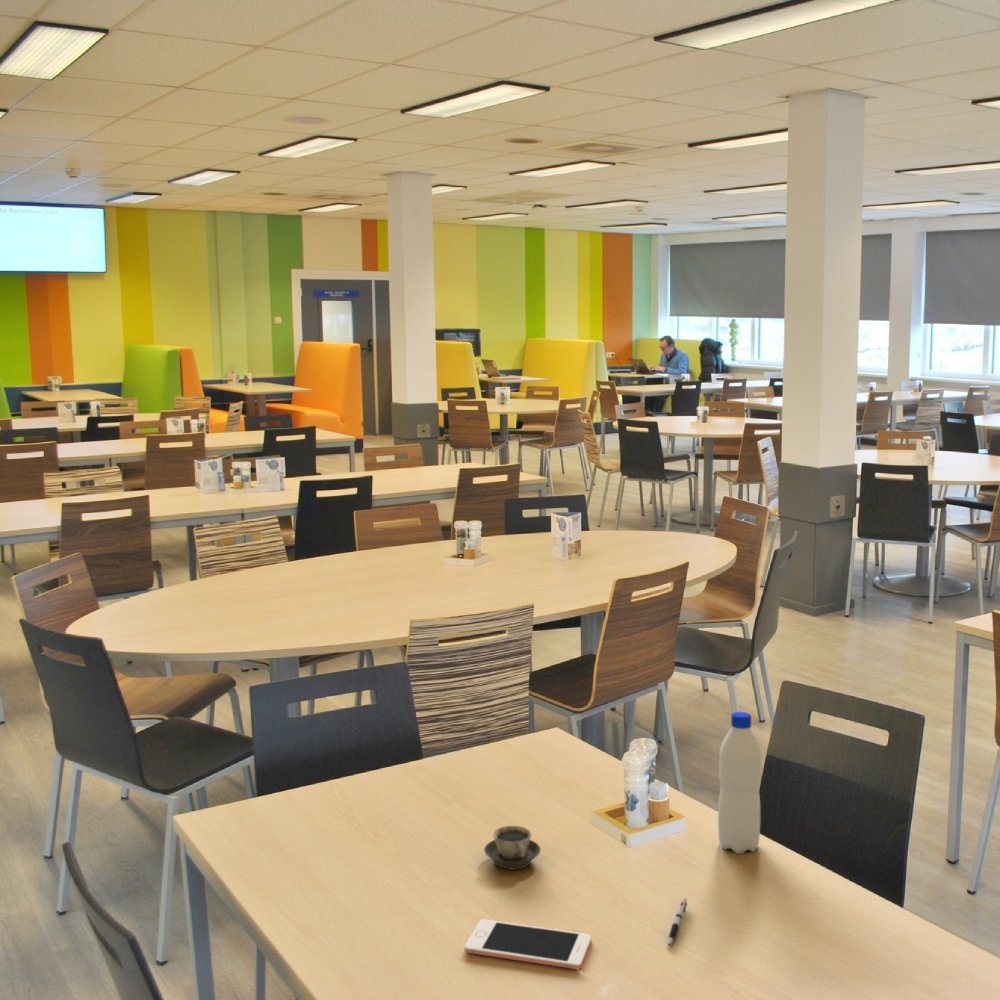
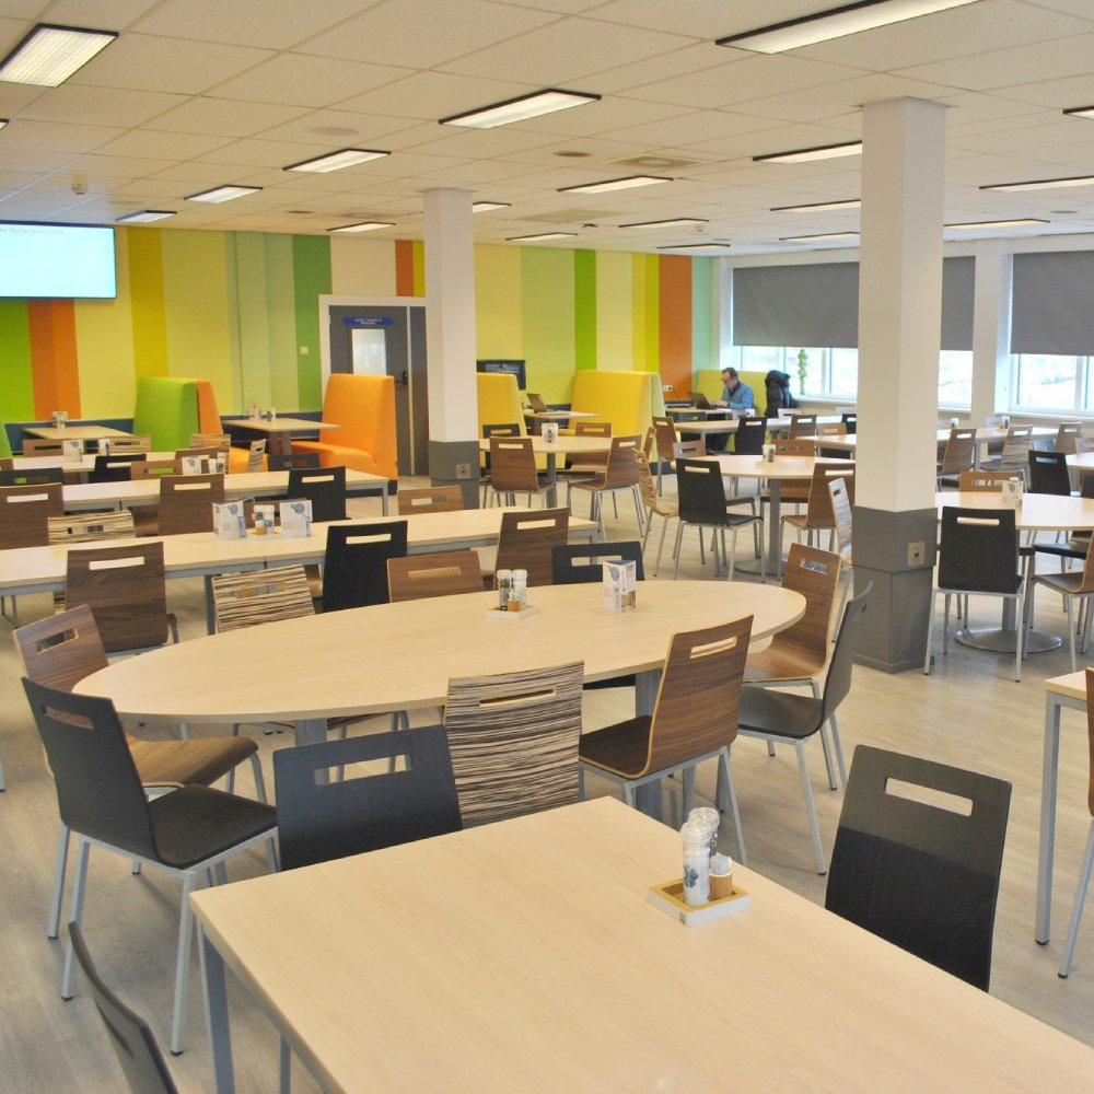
- pen (677, 921)
- cup (512, 847)
- cell phone (528, 943)
- water bottle (739, 781)
